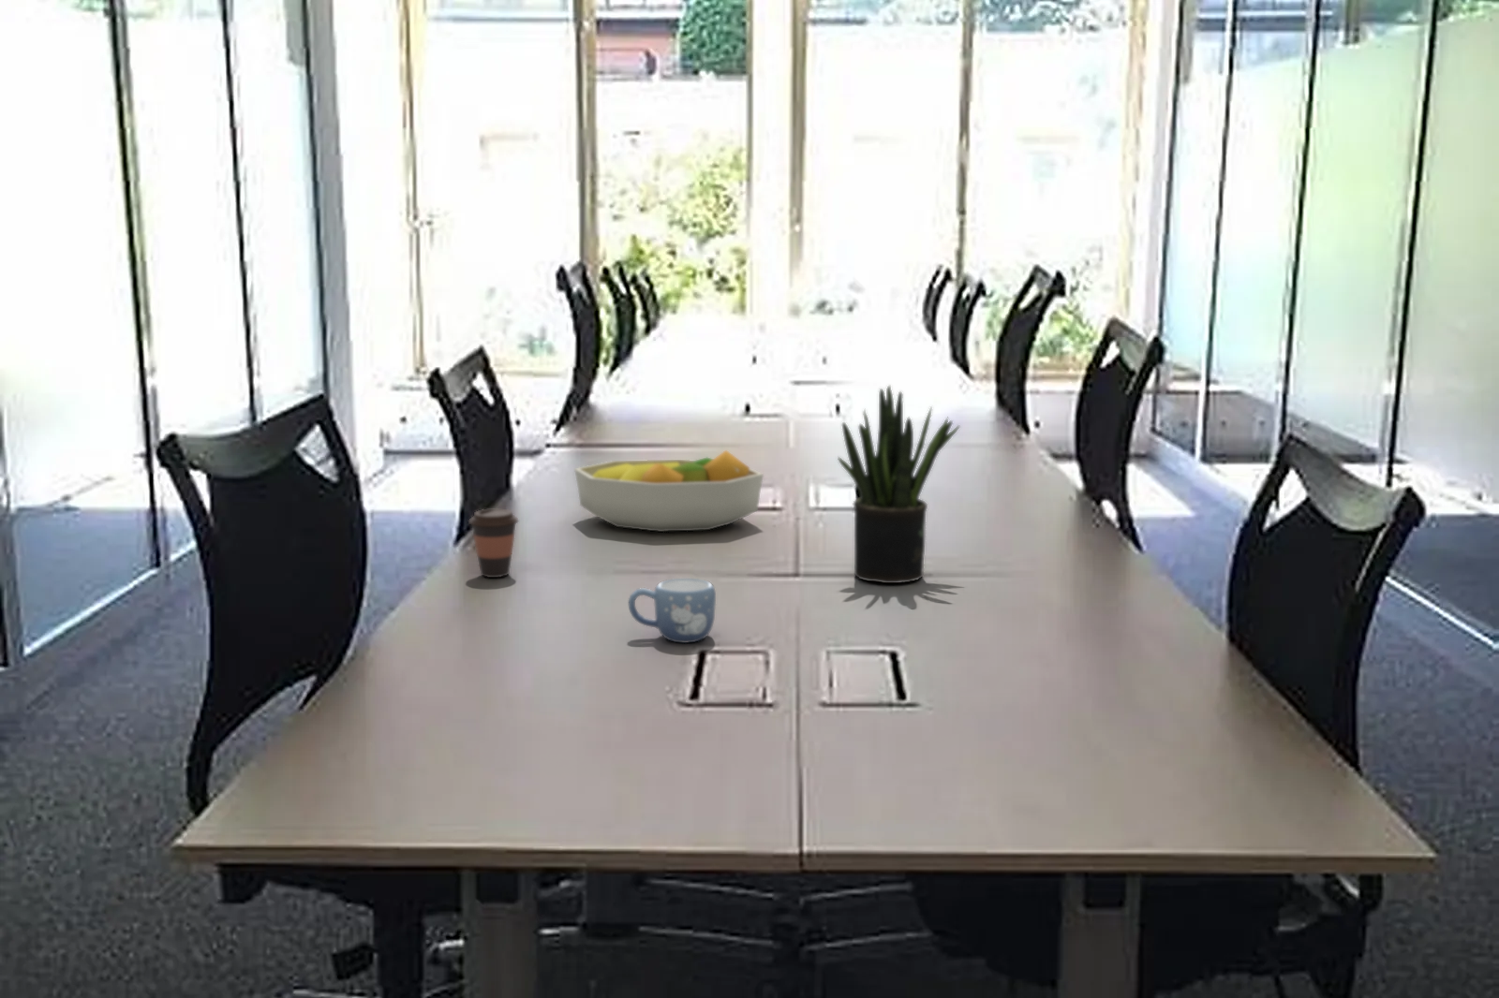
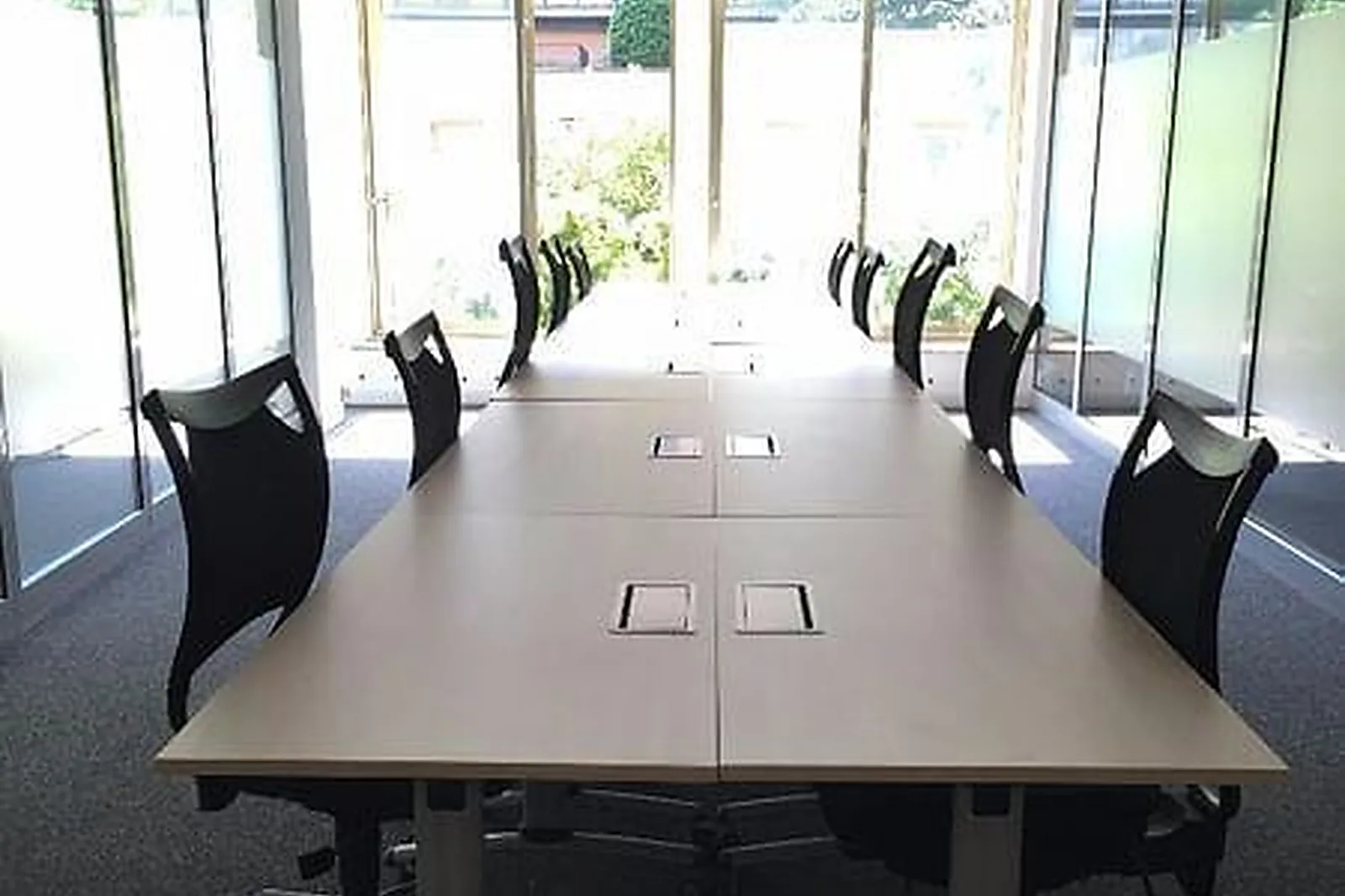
- potted plant (901, 482)
- coffee cup (494, 544)
- mug (672, 611)
- fruit bowl (668, 485)
